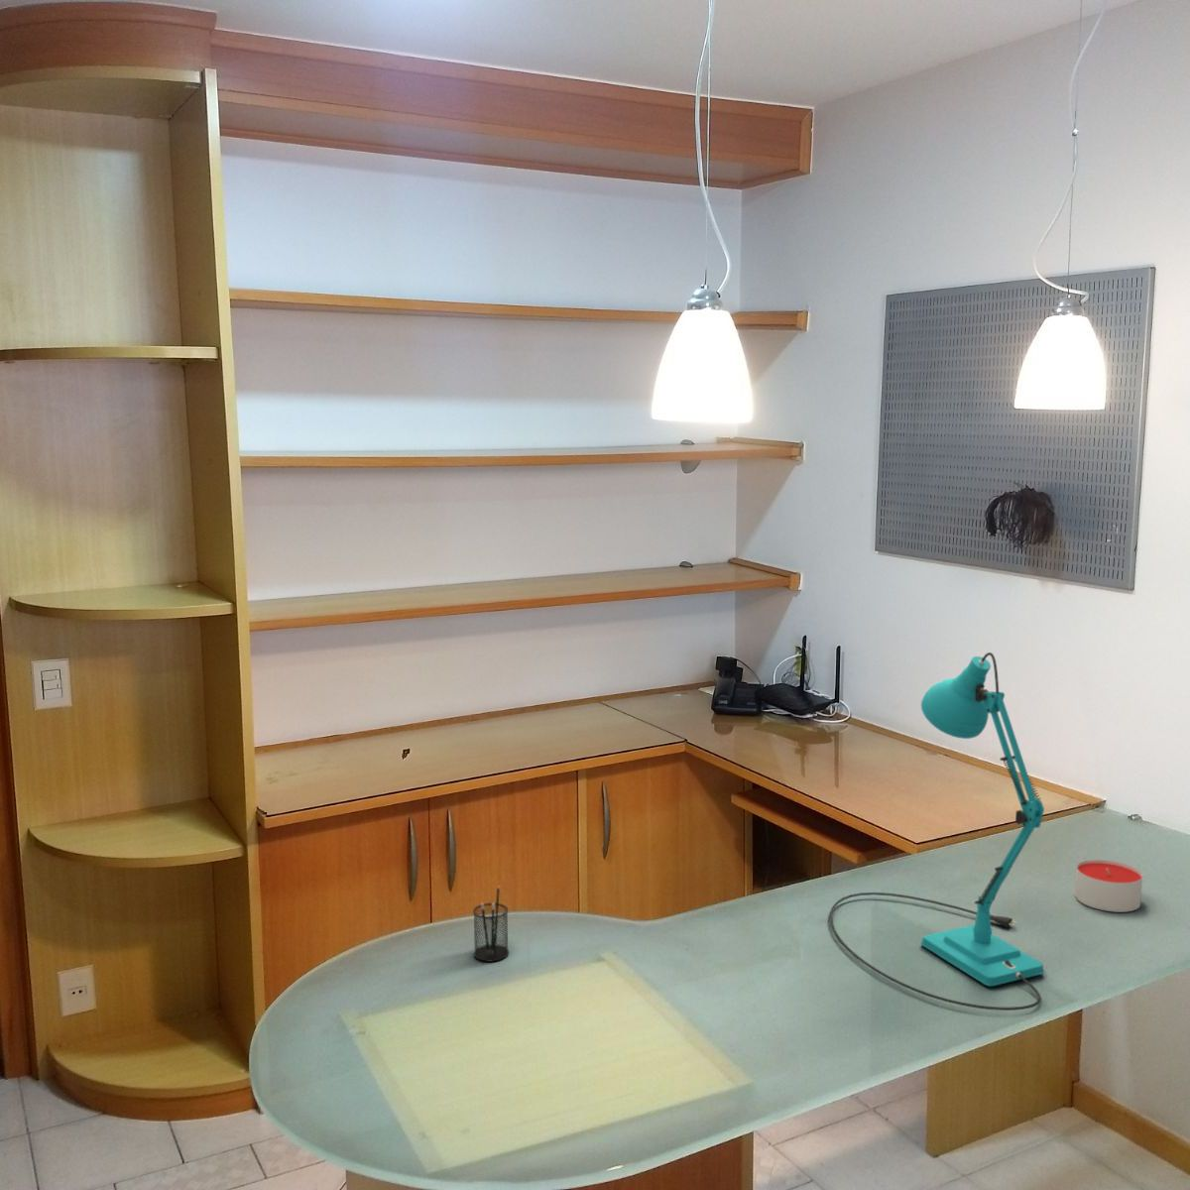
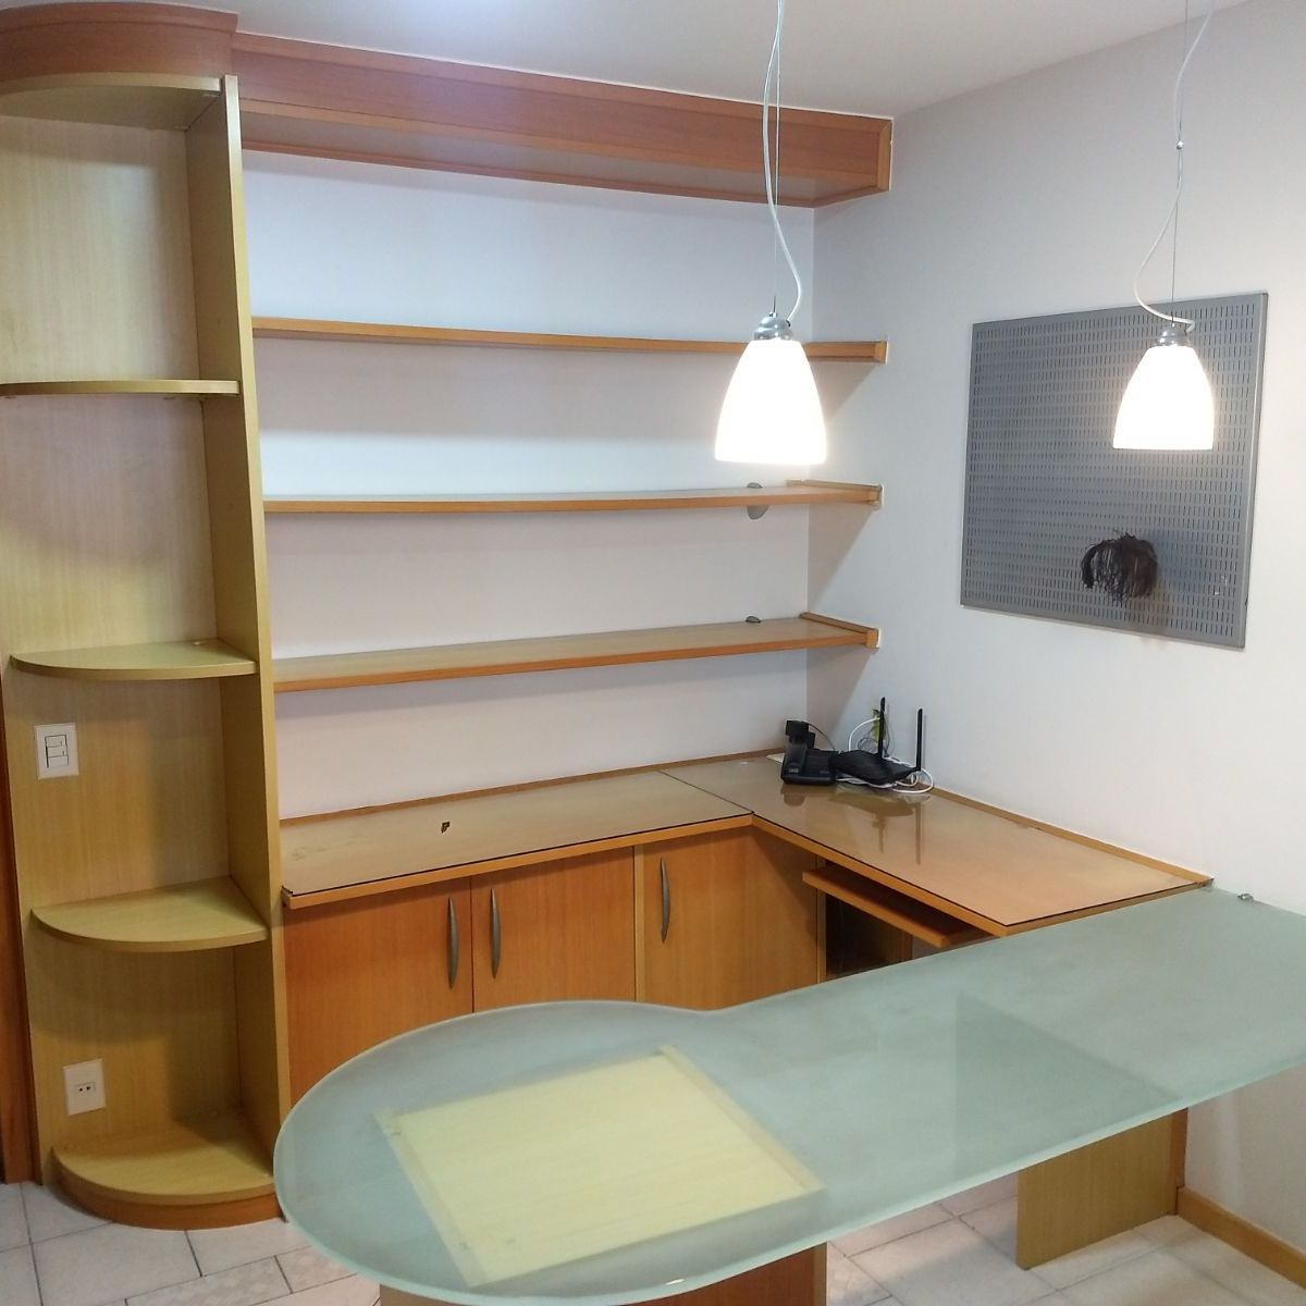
- desk lamp (962, 738)
- pencil holder (490, 922)
- candle (1107, 884)
